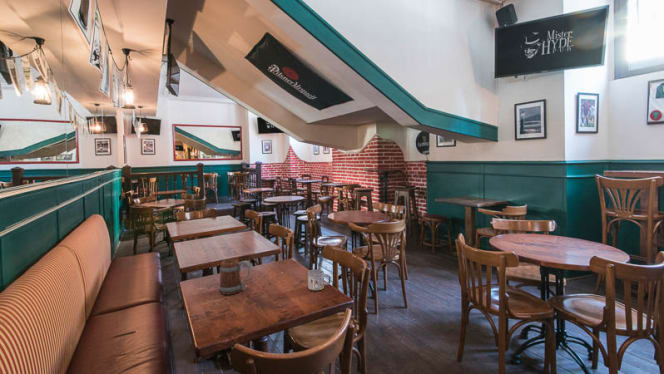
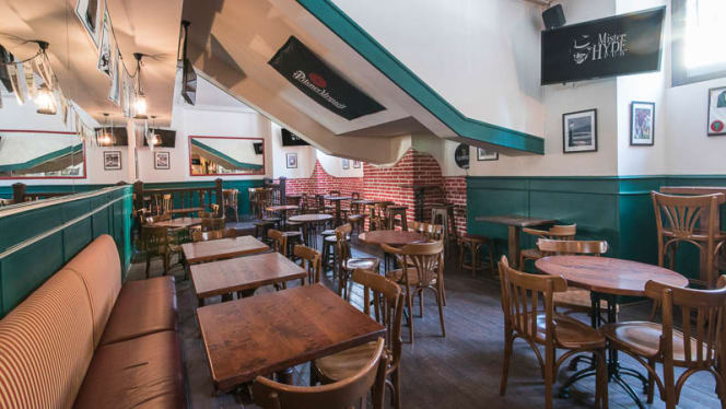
- mug (319, 279)
- beer mug (234, 276)
